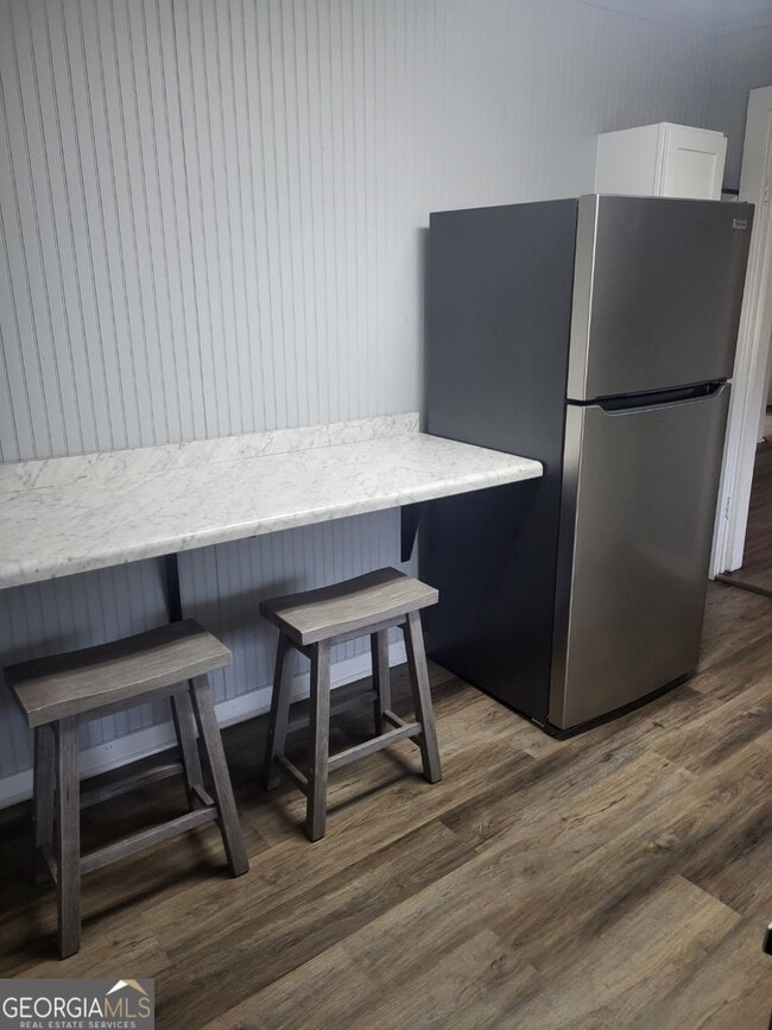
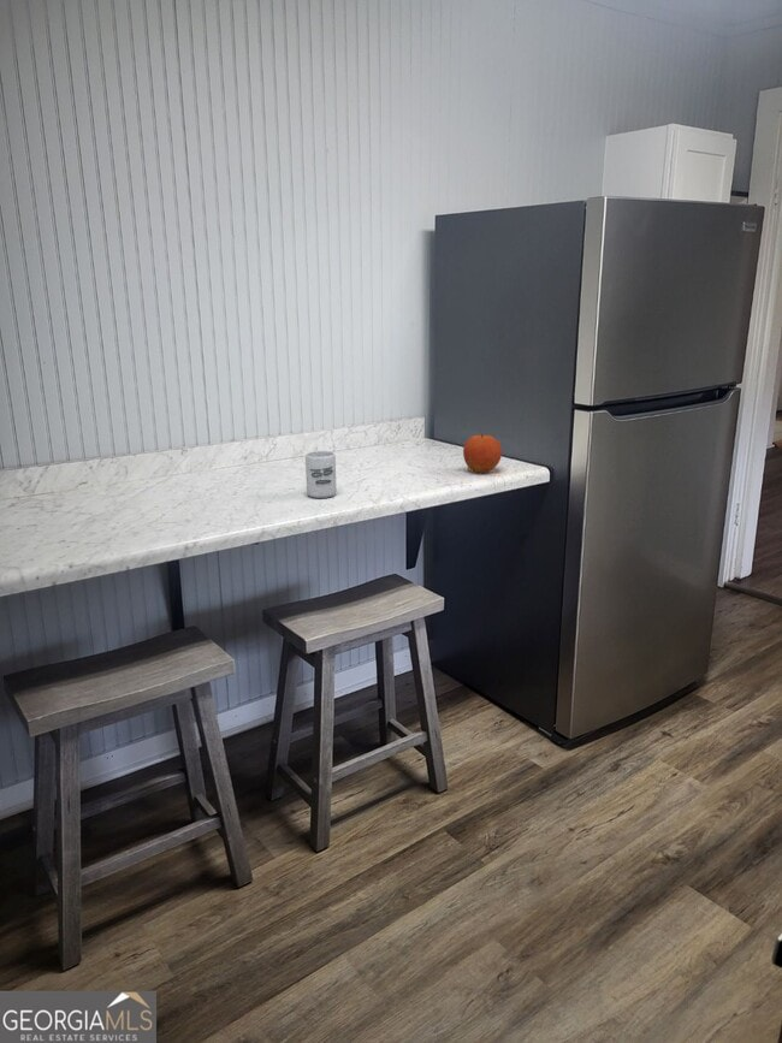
+ cup (320, 474)
+ fruit (481, 452)
